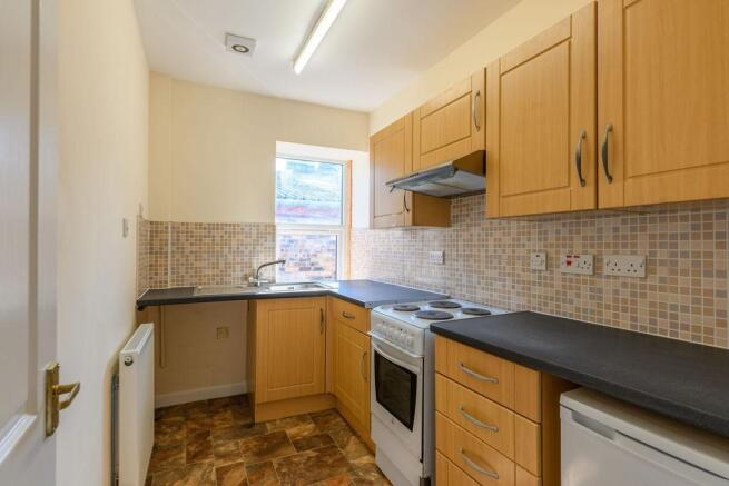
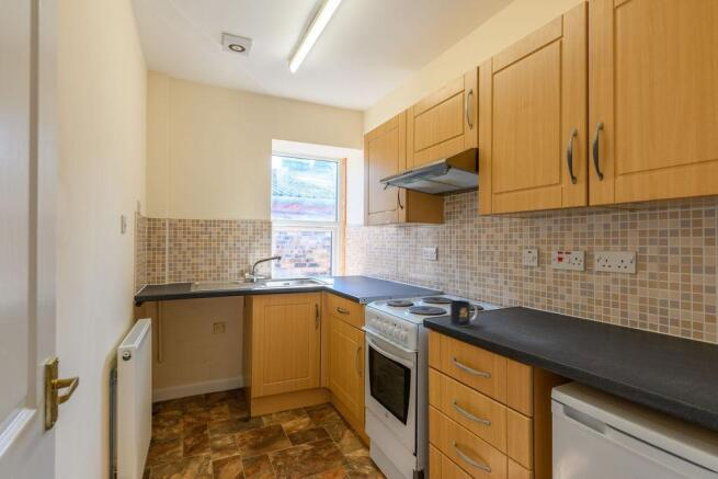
+ mug (464, 312)
